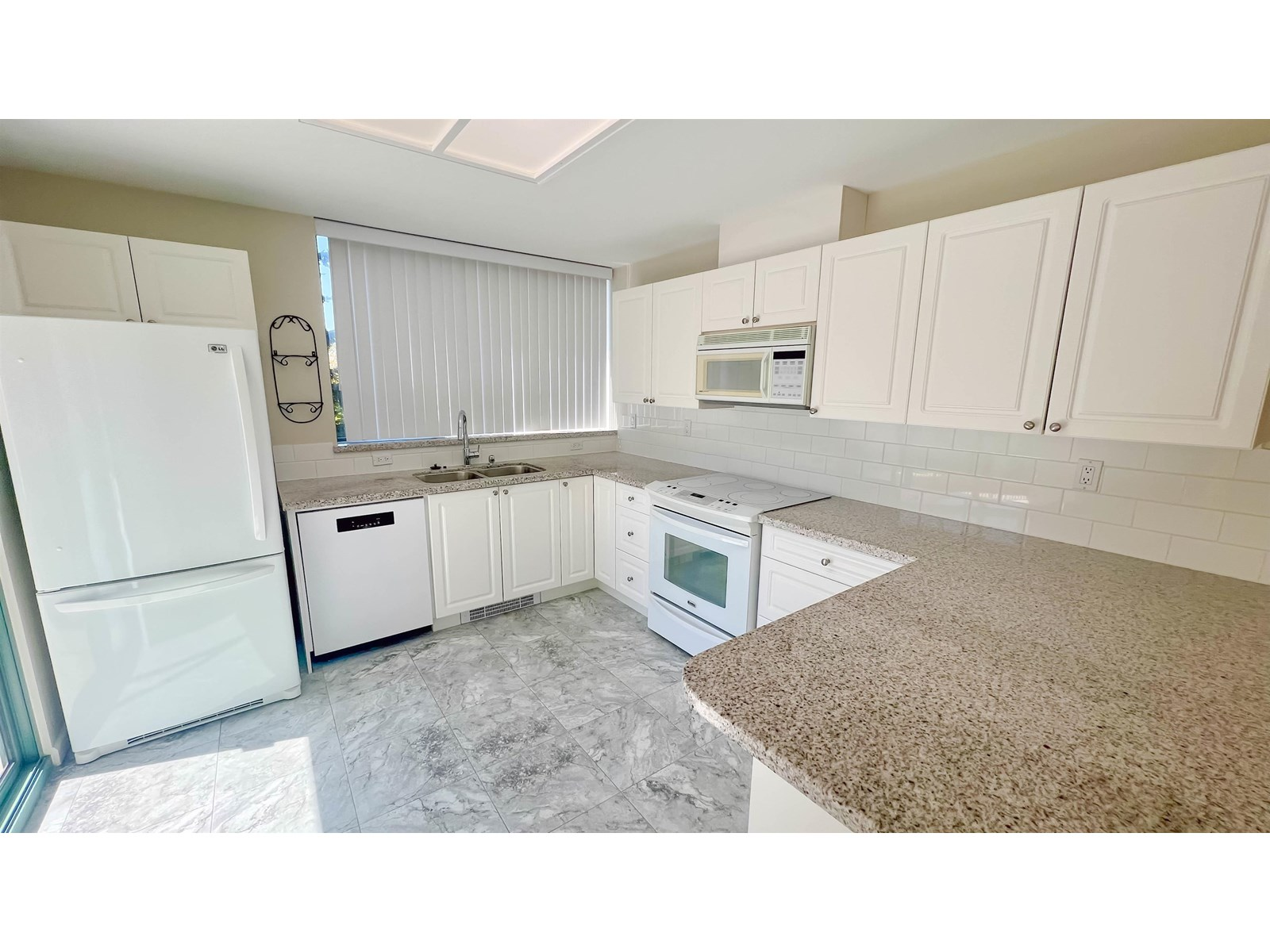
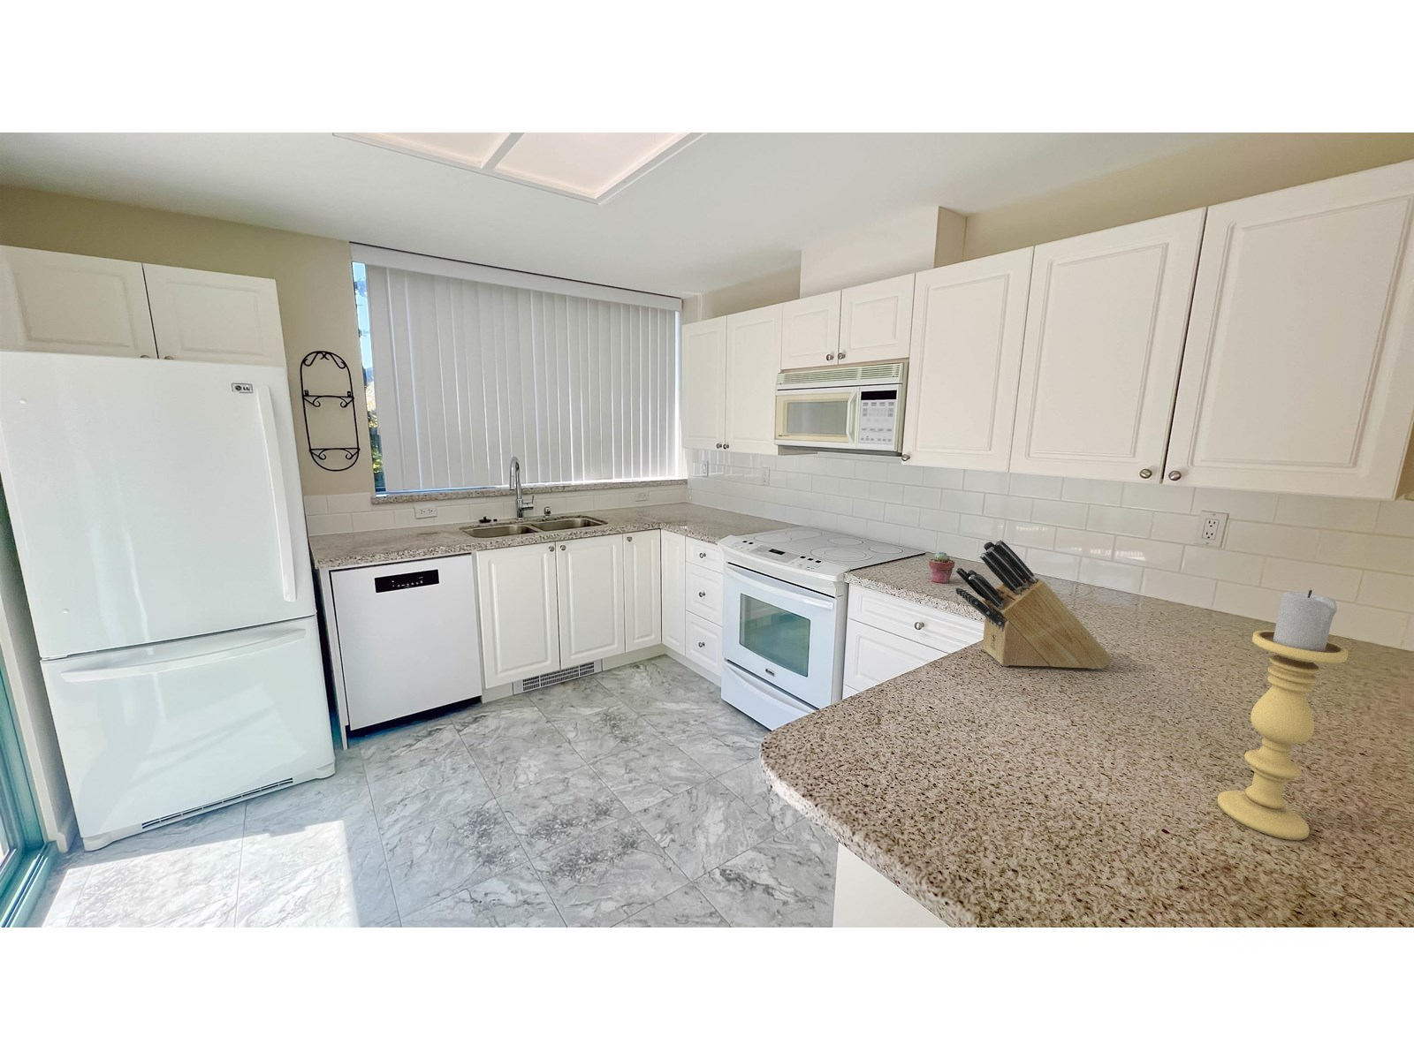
+ potted succulent (941, 567)
+ candle holder (1284, 707)
+ knife block (1031, 600)
